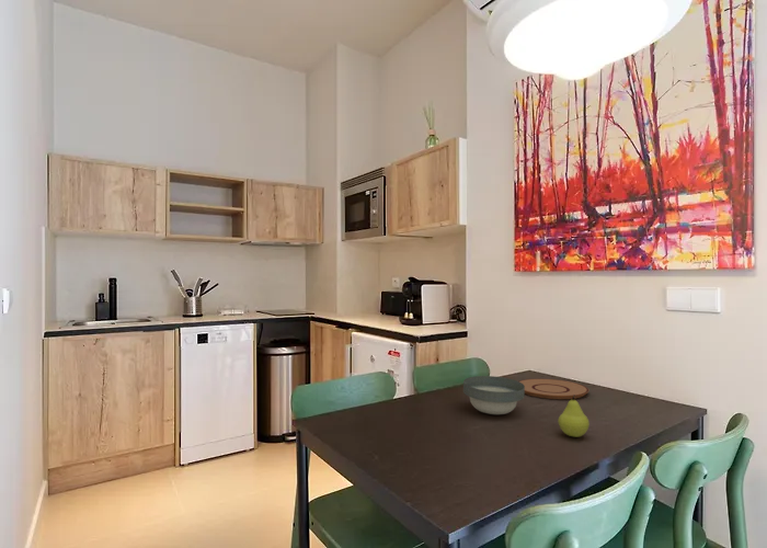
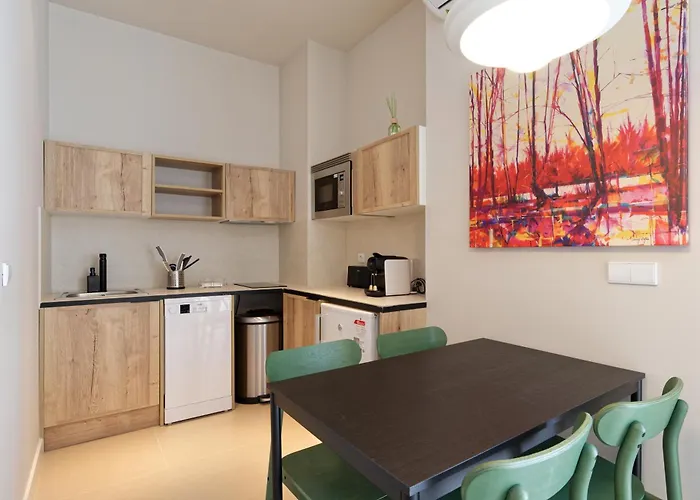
- bowl (493, 397)
- fruit (573, 414)
- plate (550, 388)
